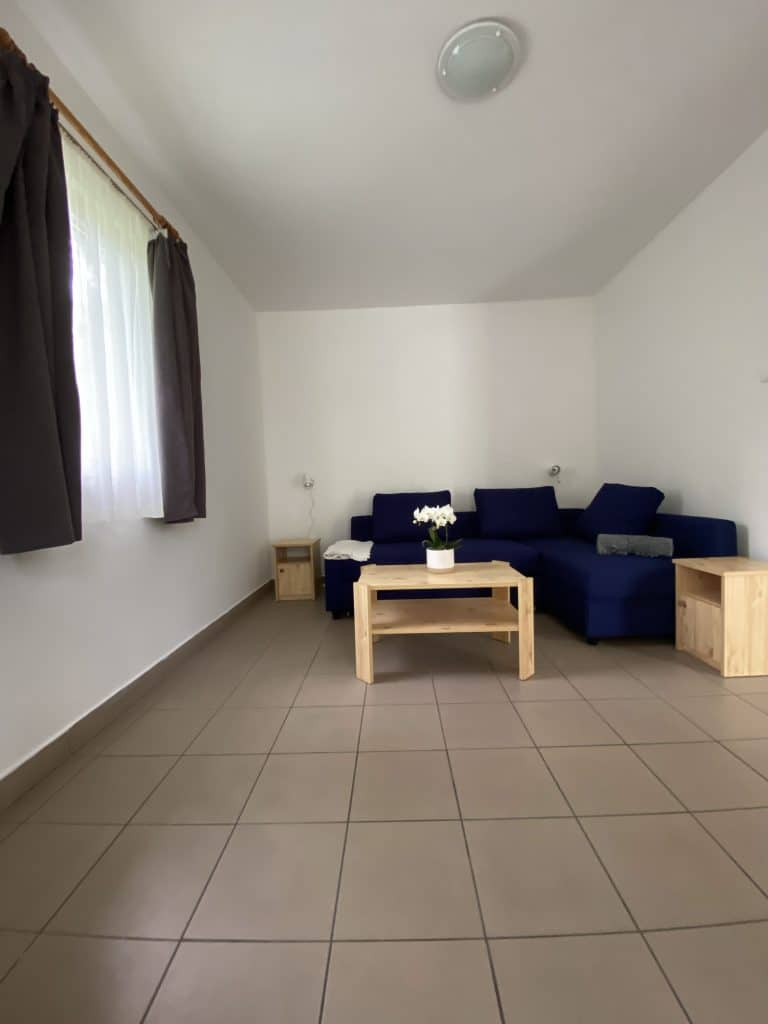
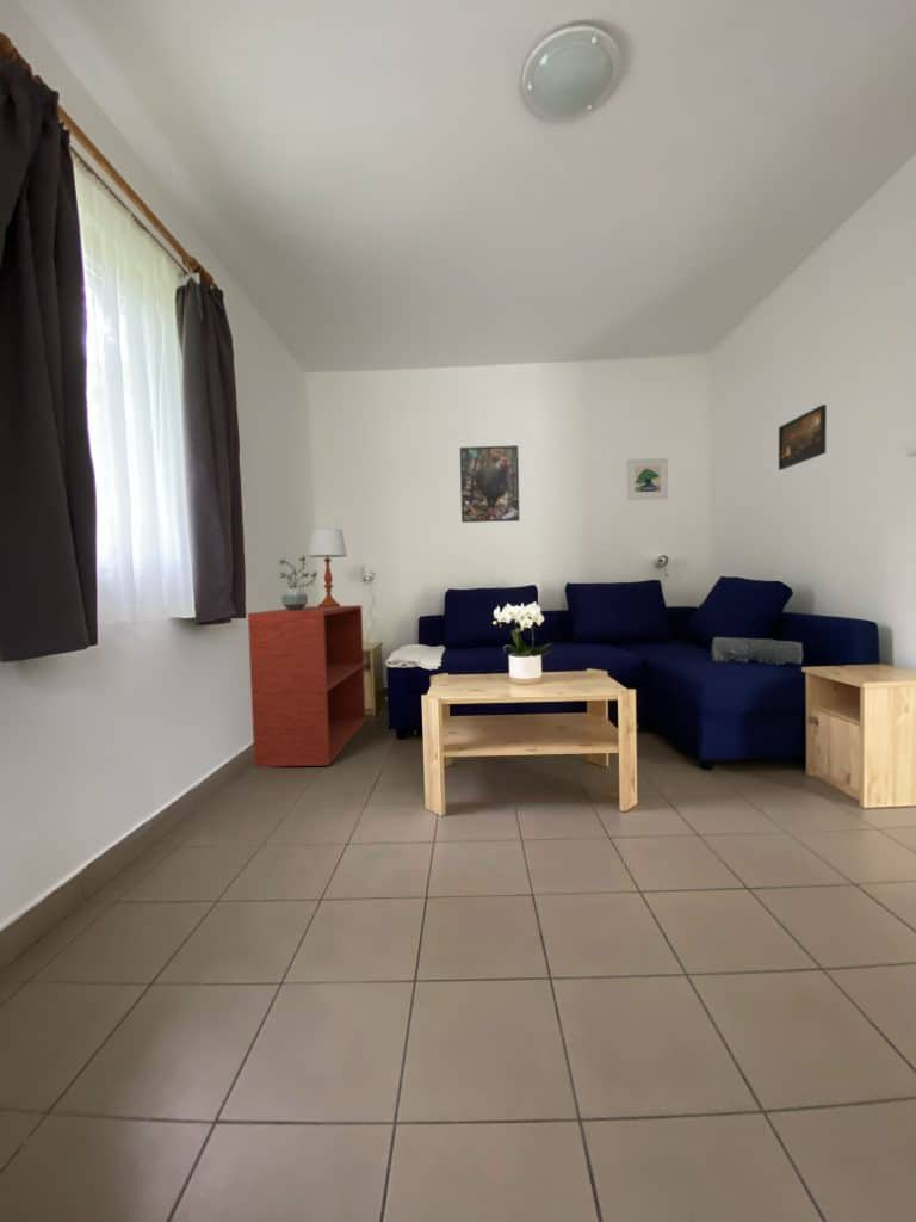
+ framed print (646, 479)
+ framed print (489, 483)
+ potted plant (297, 581)
+ table lamp (327, 568)
+ tv stand (315, 674)
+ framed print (800, 439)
